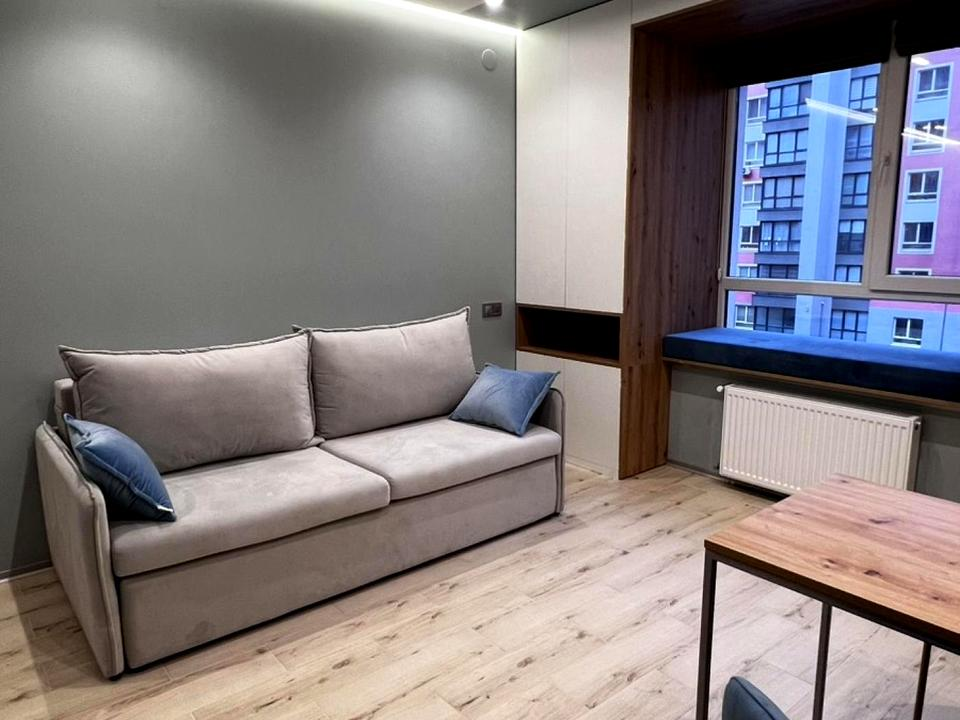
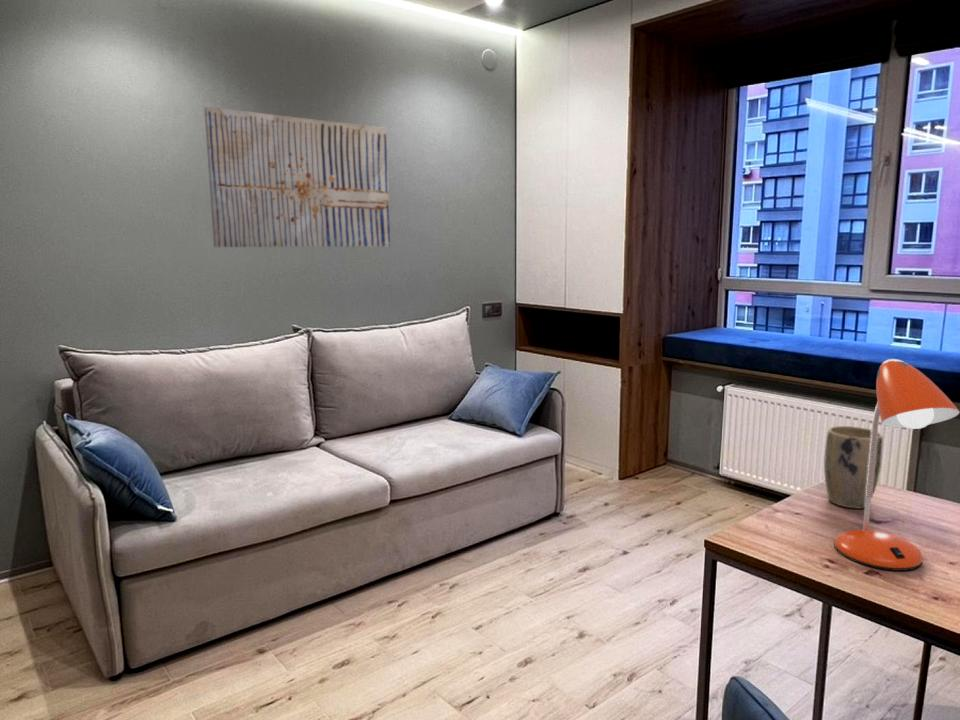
+ plant pot (851, 467)
+ desk lamp (874, 463)
+ wall art (306, 183)
